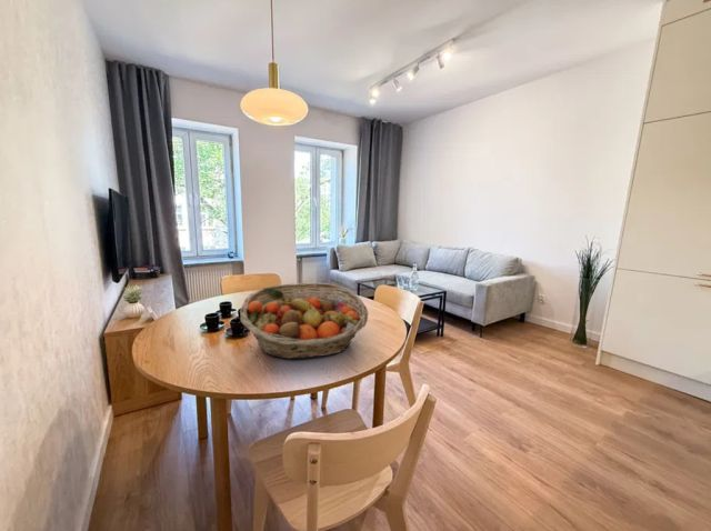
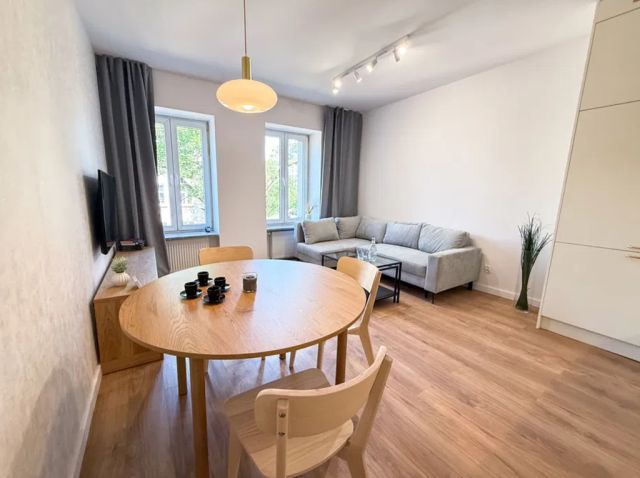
- fruit basket (306, 317)
